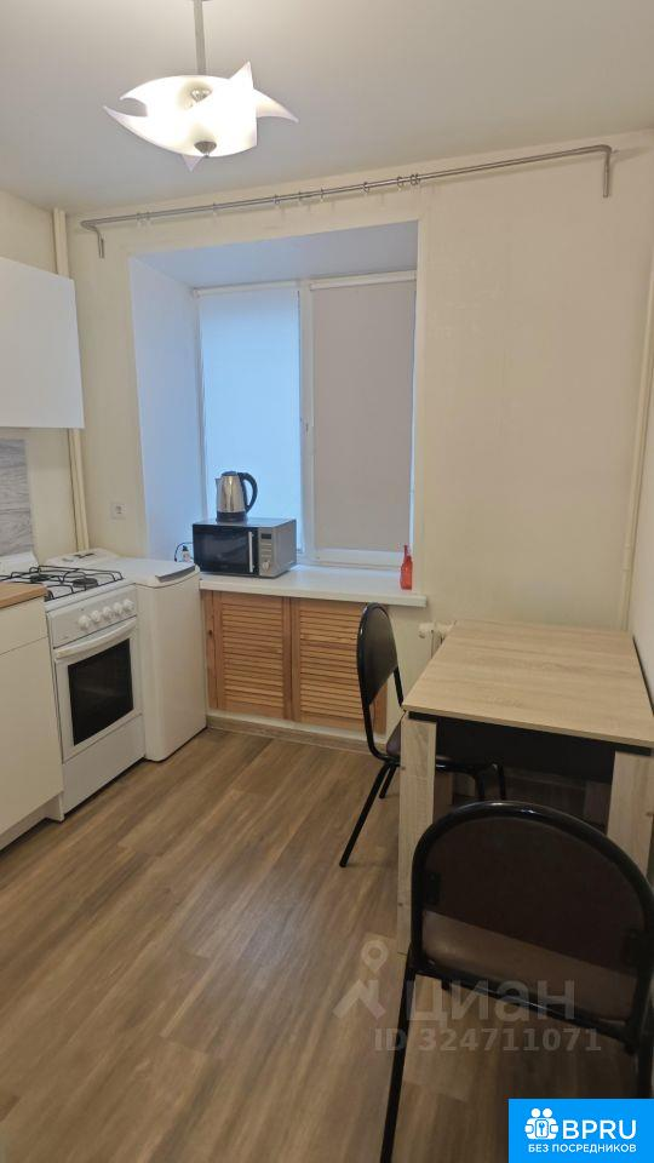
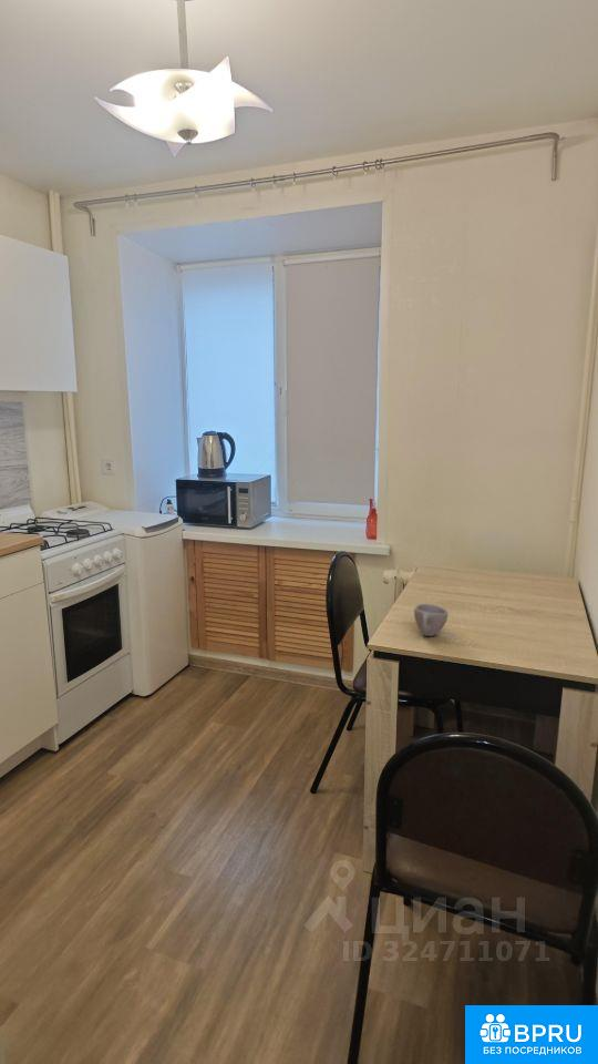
+ cup (430, 622)
